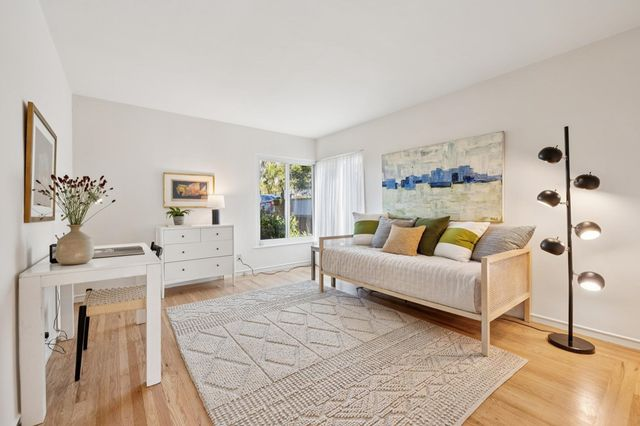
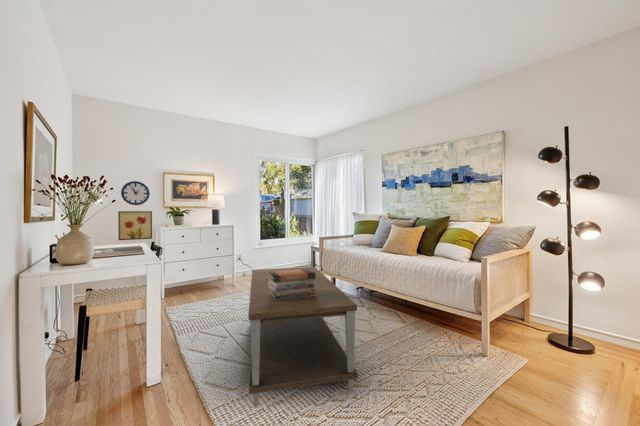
+ coffee table (292, 316)
+ wall clock (135, 193)
+ book stack (291, 283)
+ wall art (135, 225)
